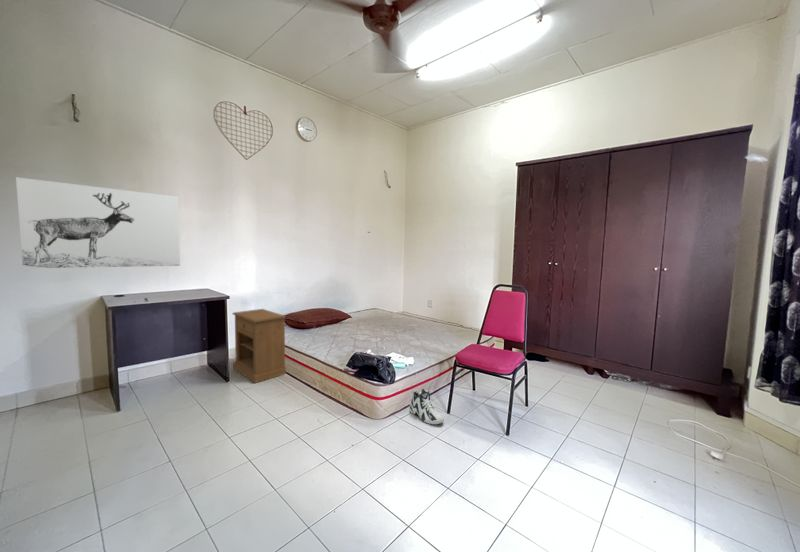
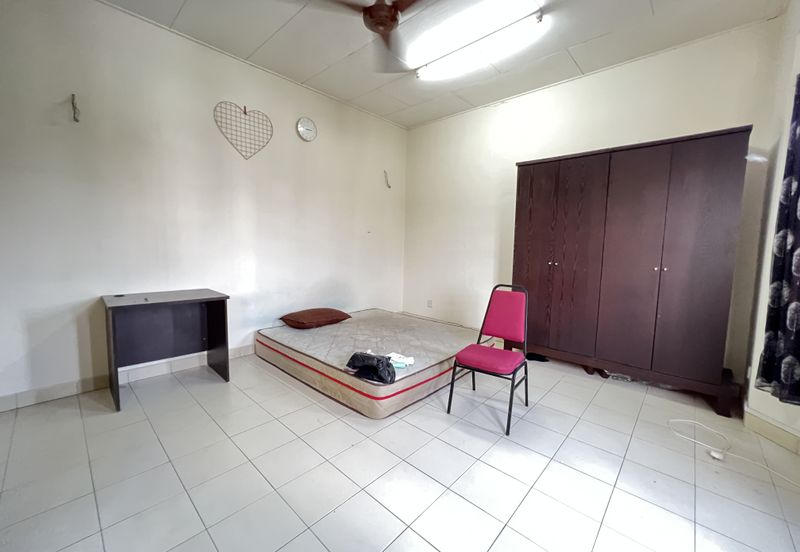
- nightstand (258, 342)
- sneaker (426, 404)
- wall art (109, 228)
